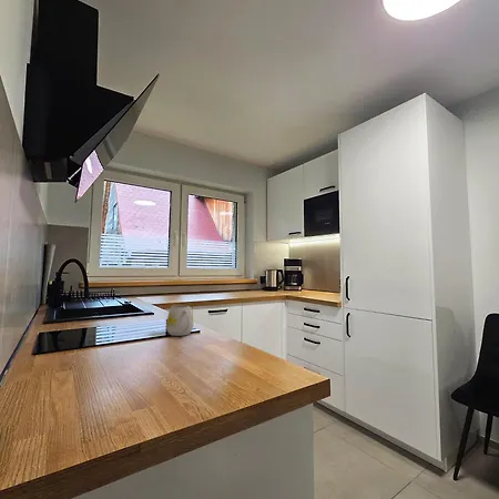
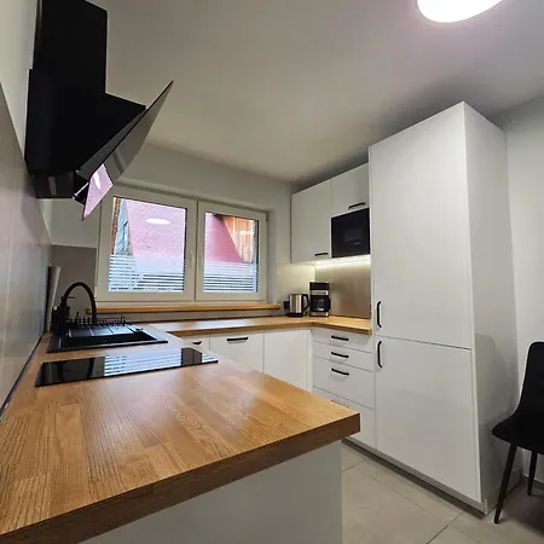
- mug (181, 319)
